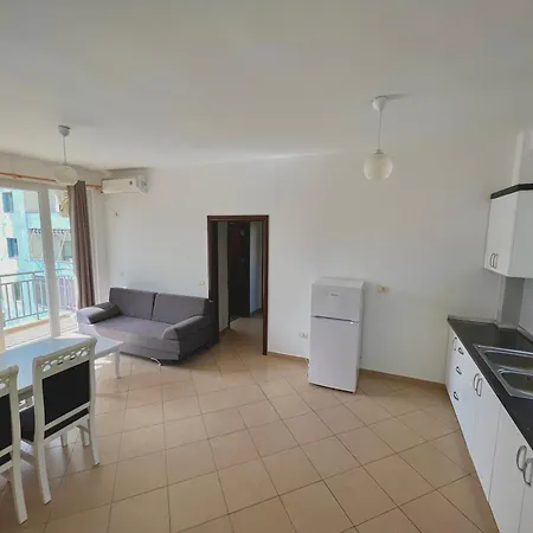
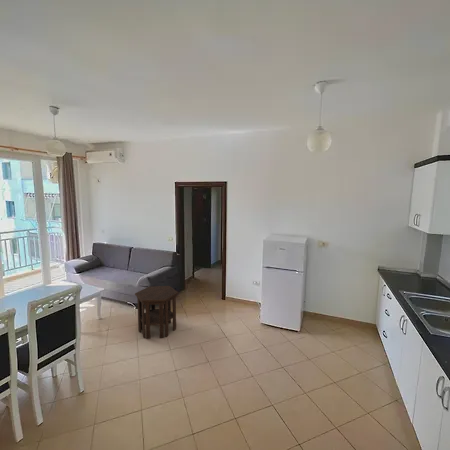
+ side table (157, 311)
